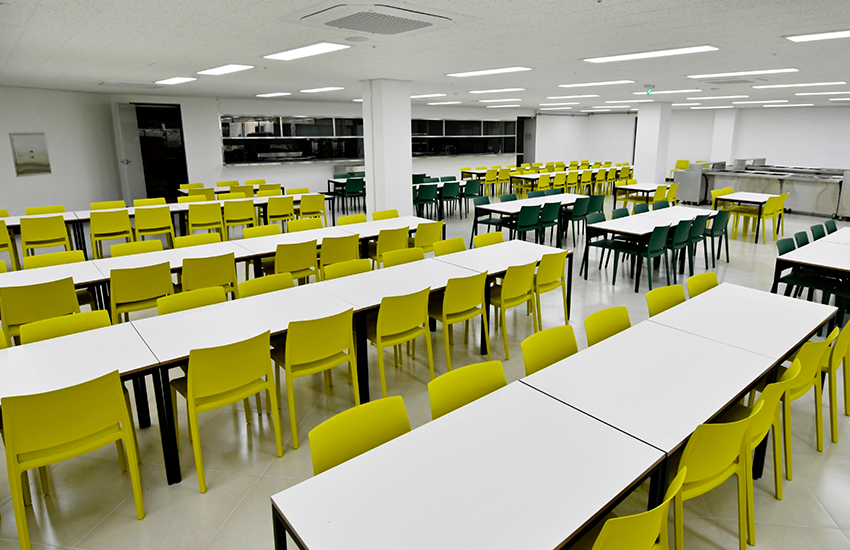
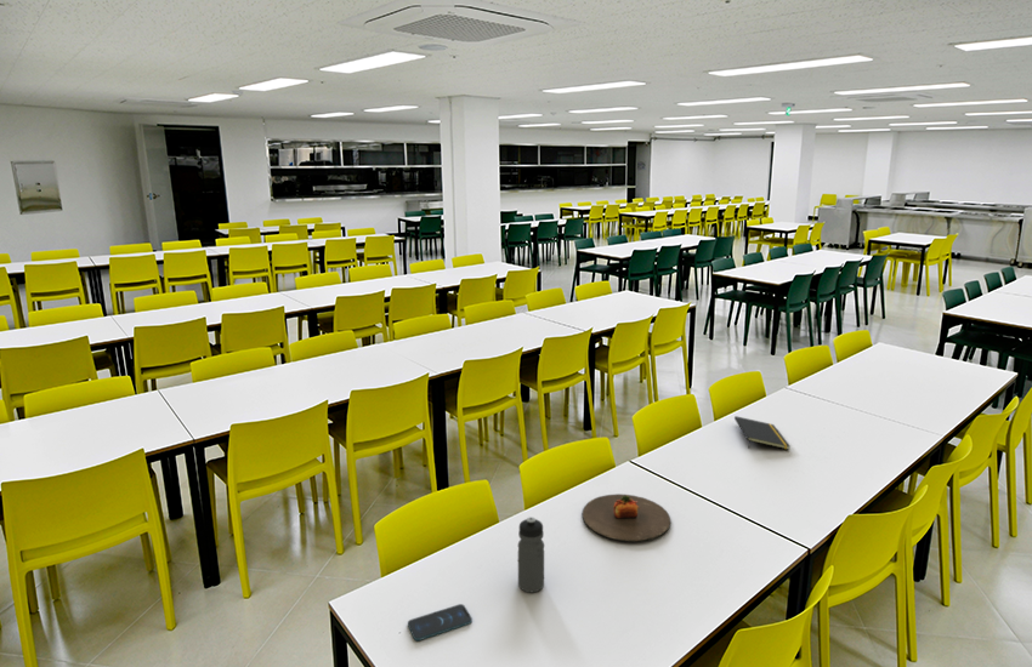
+ smartphone (440, 622)
+ notepad (760, 432)
+ plate (625, 506)
+ water bottle (531, 552)
